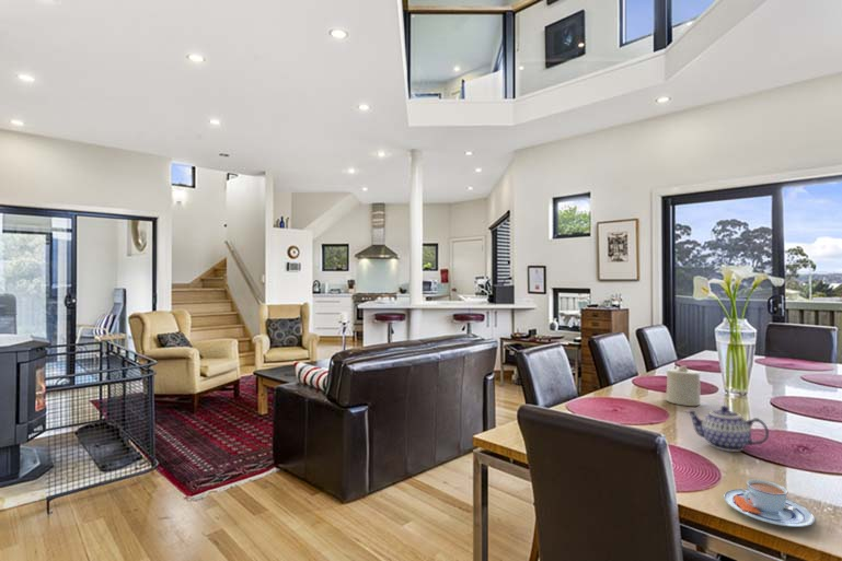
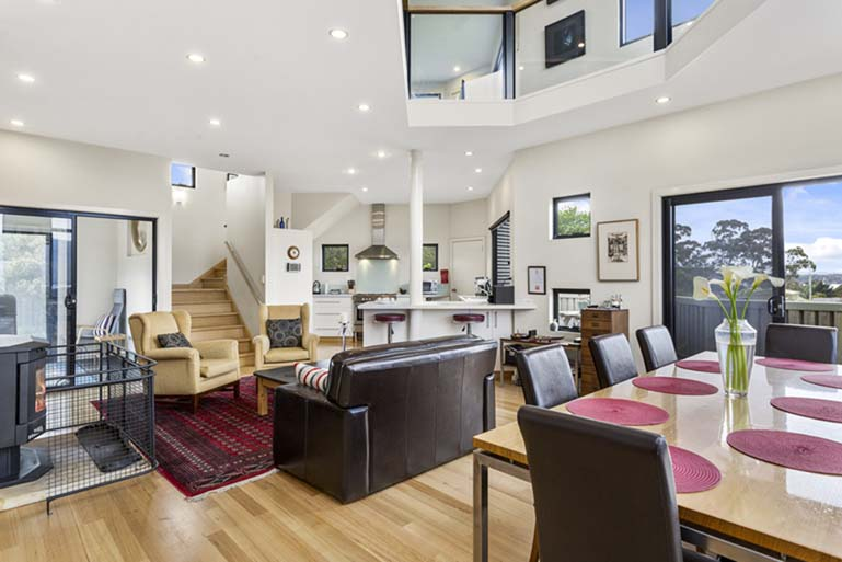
- teacup (766, 499)
- candle (682, 383)
- teapot (725, 425)
